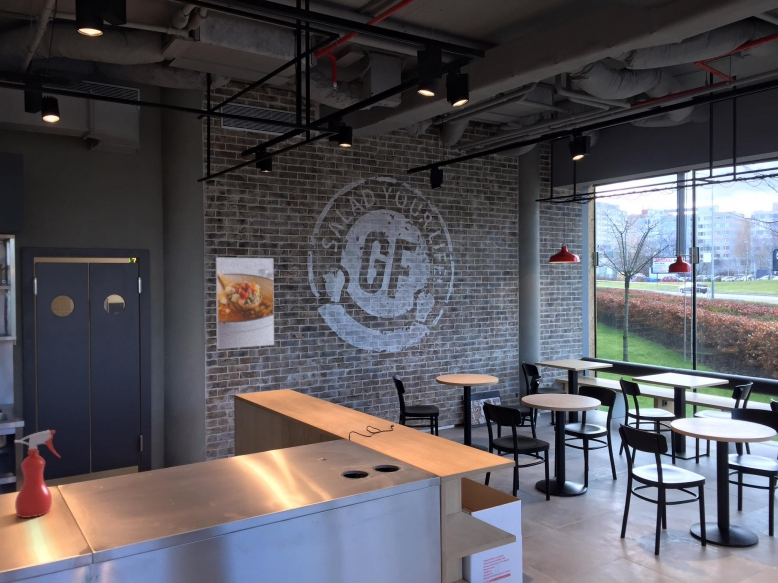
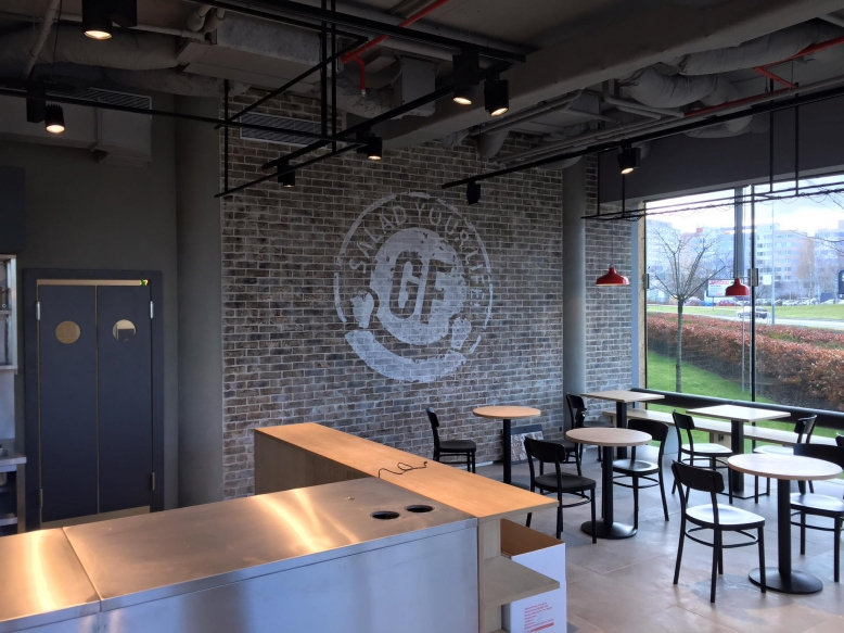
- spray bottle (37, 472)
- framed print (245, 302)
